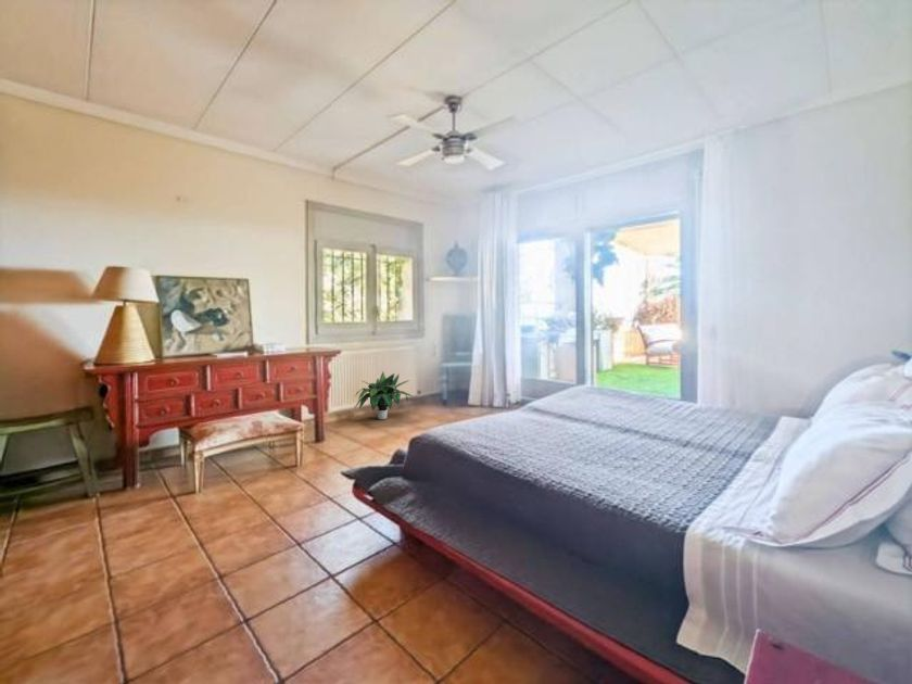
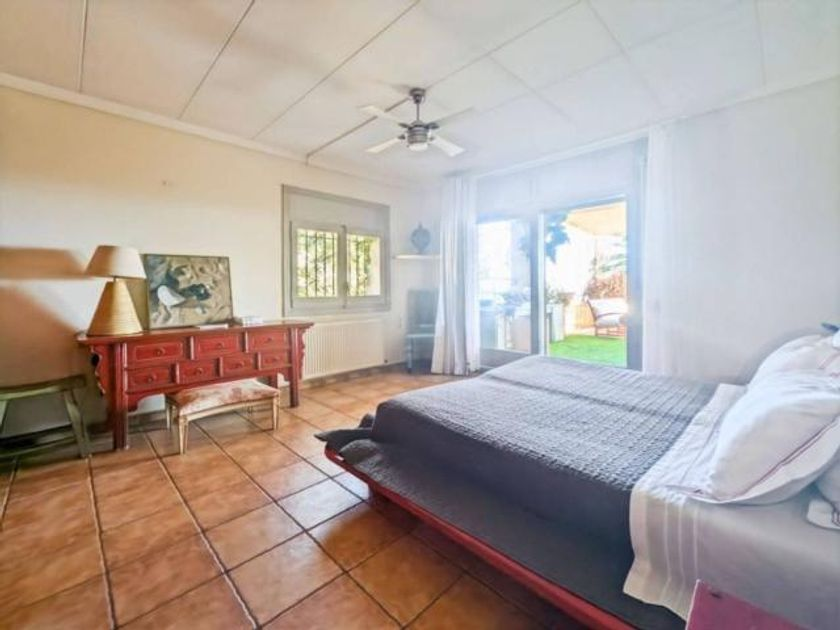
- potted plant (383, 394)
